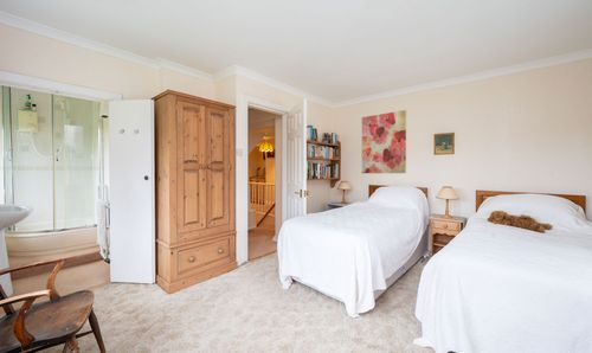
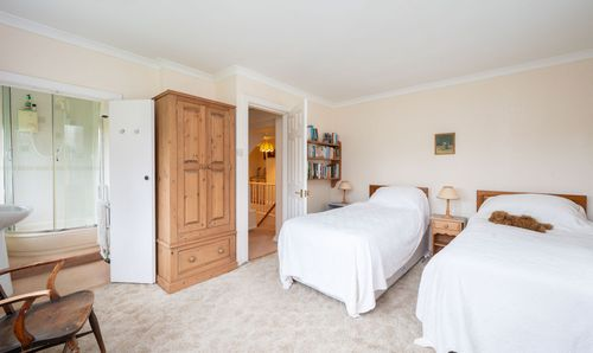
- wall art (382, 143)
